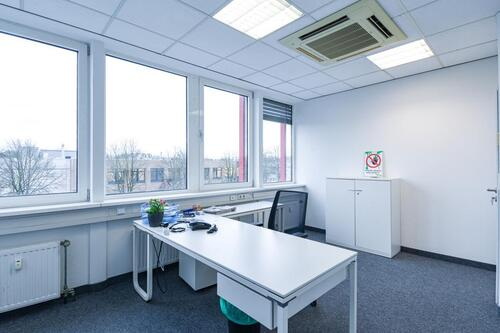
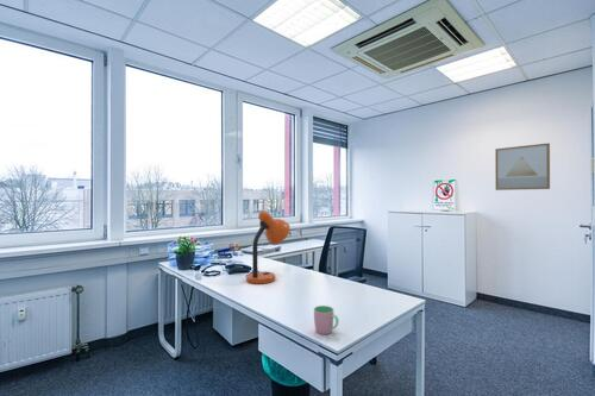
+ wall art (521, 168)
+ desk lamp (269, 241)
+ cup (326, 320)
